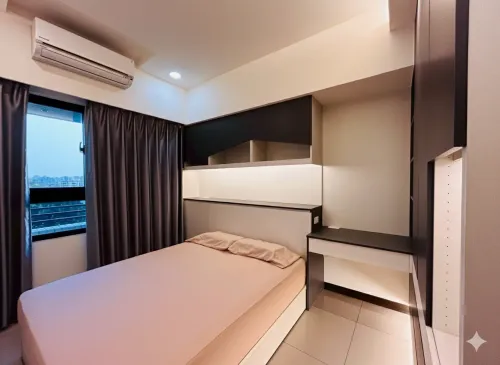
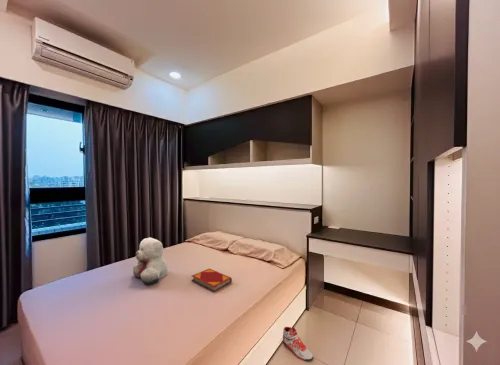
+ hardback book (211, 279)
+ teddy bear (150, 257)
+ sneaker (297, 342)
